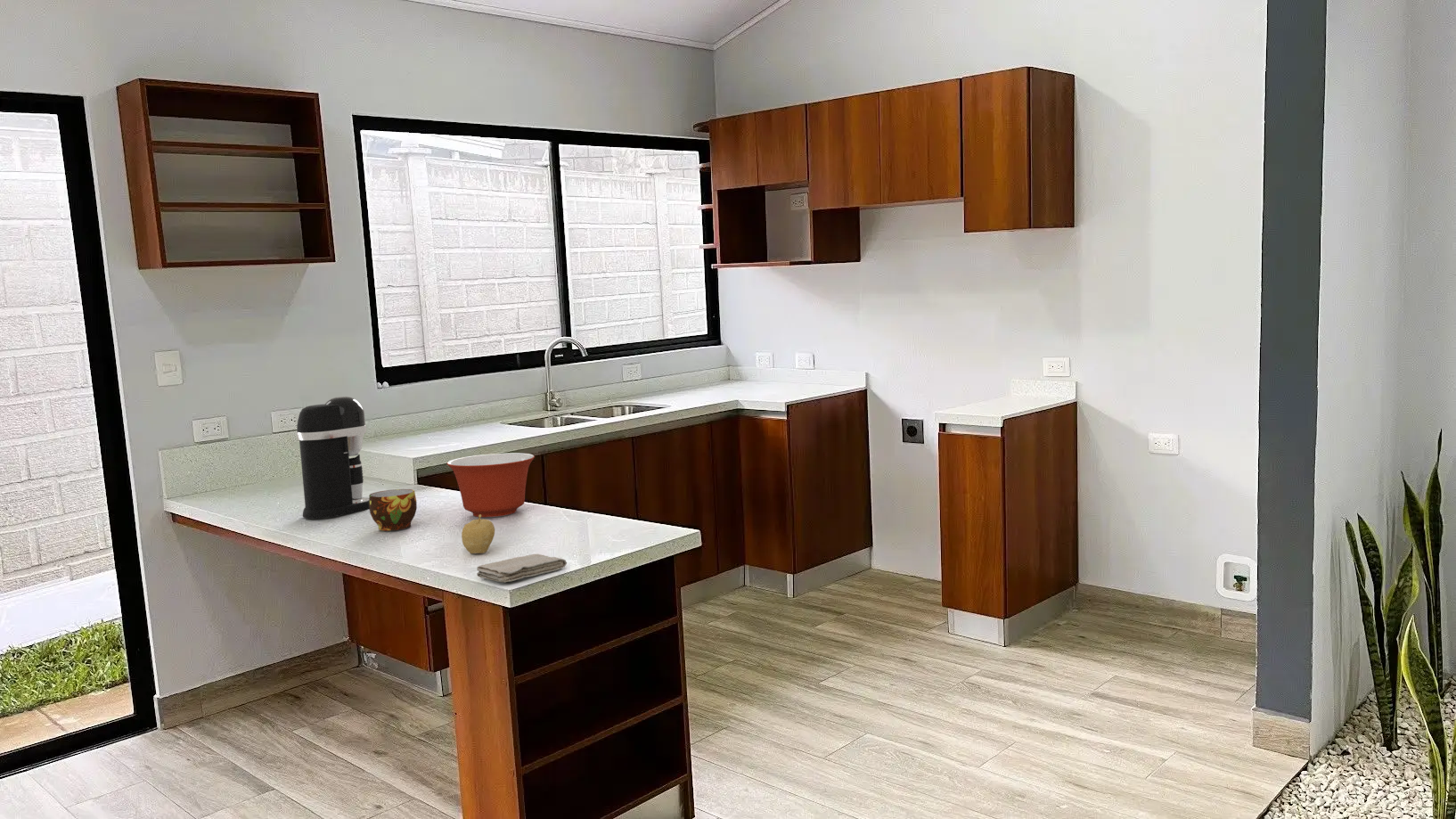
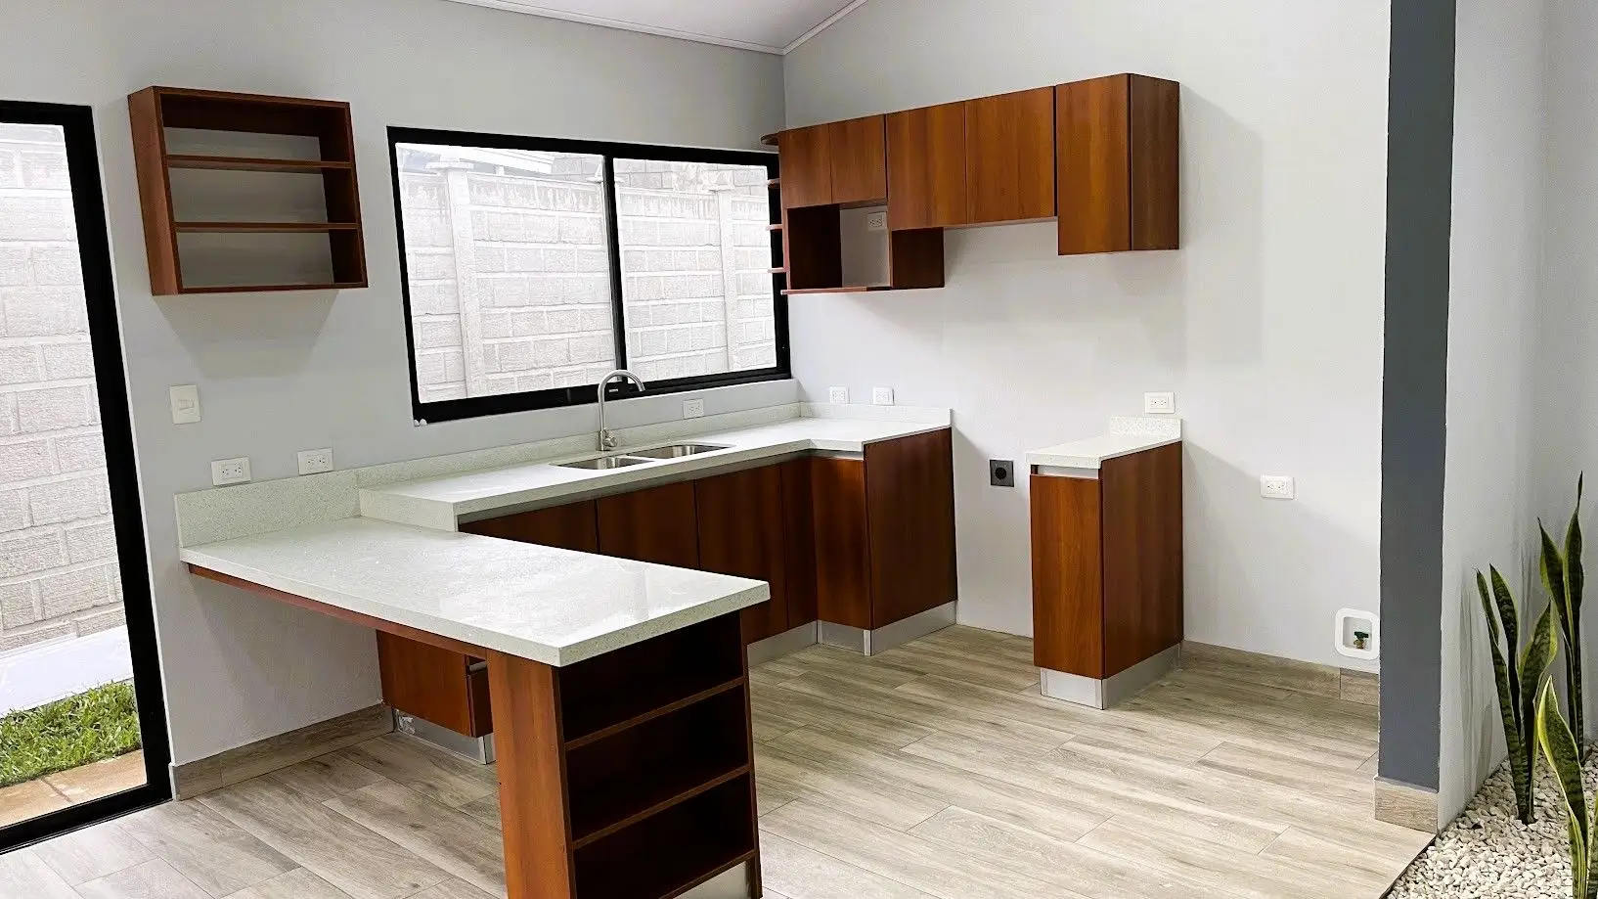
- fruit (478, 532)
- cup (390, 510)
- mixing bowl (493, 486)
- coffee maker (333, 455)
- washcloth (520, 566)
